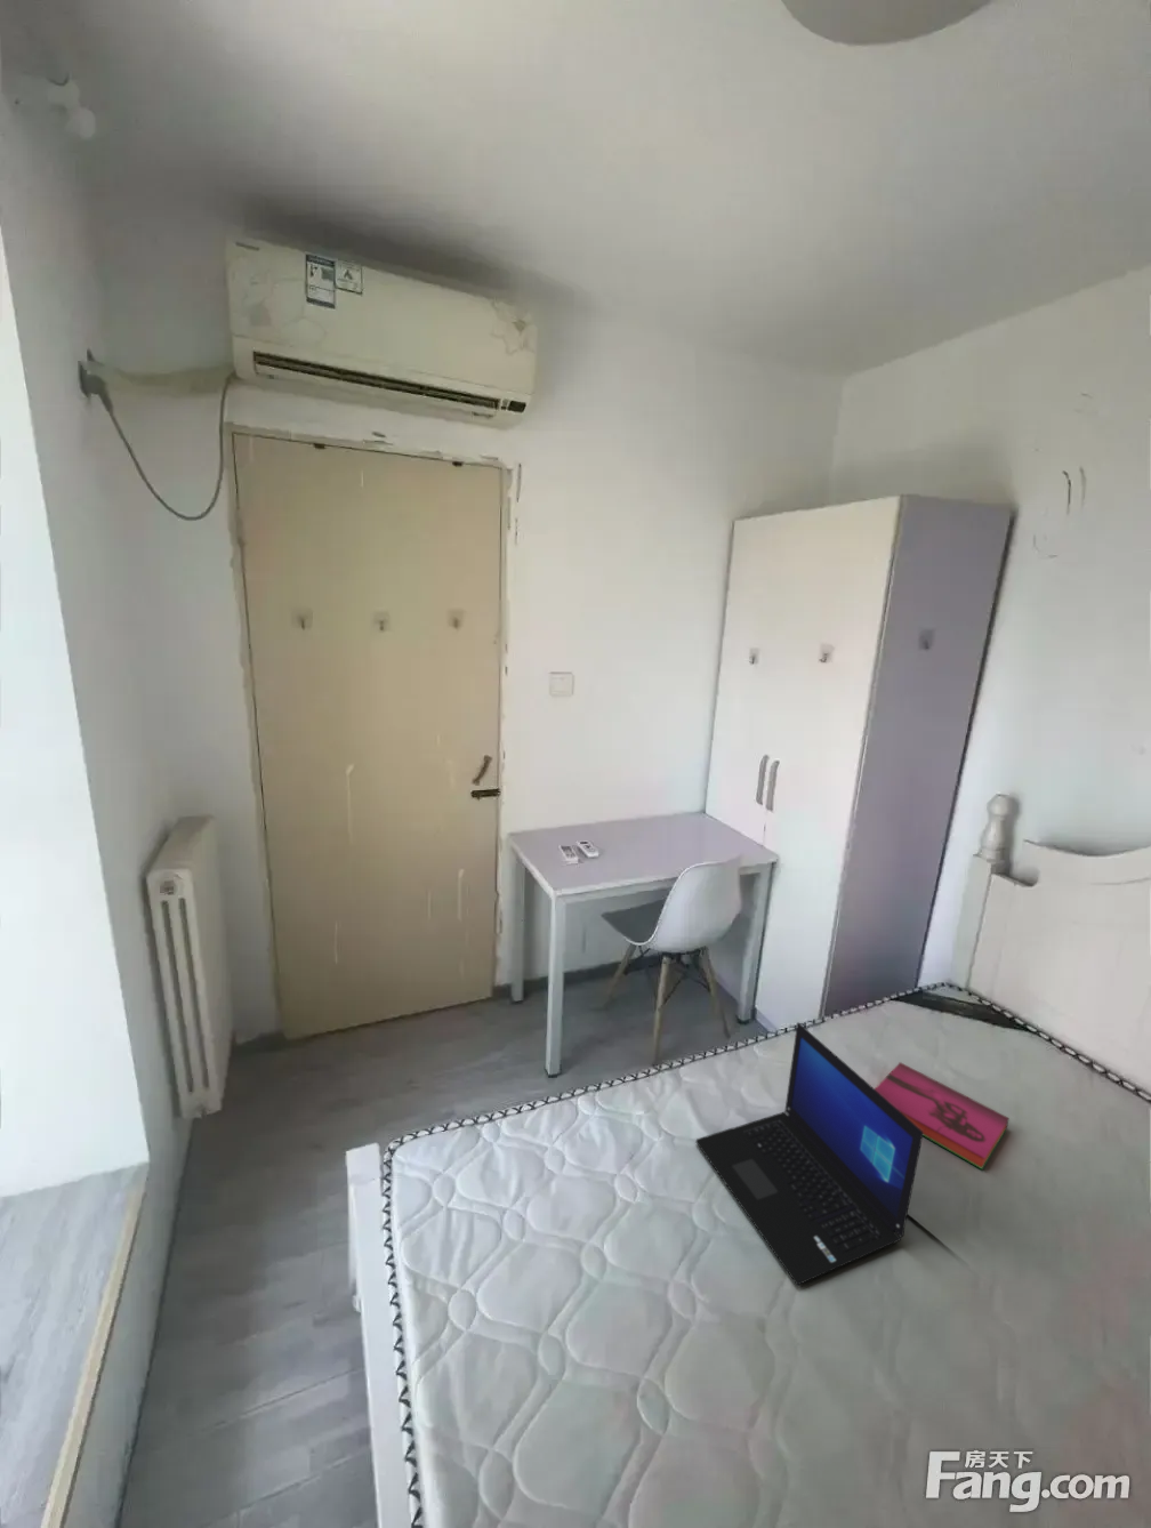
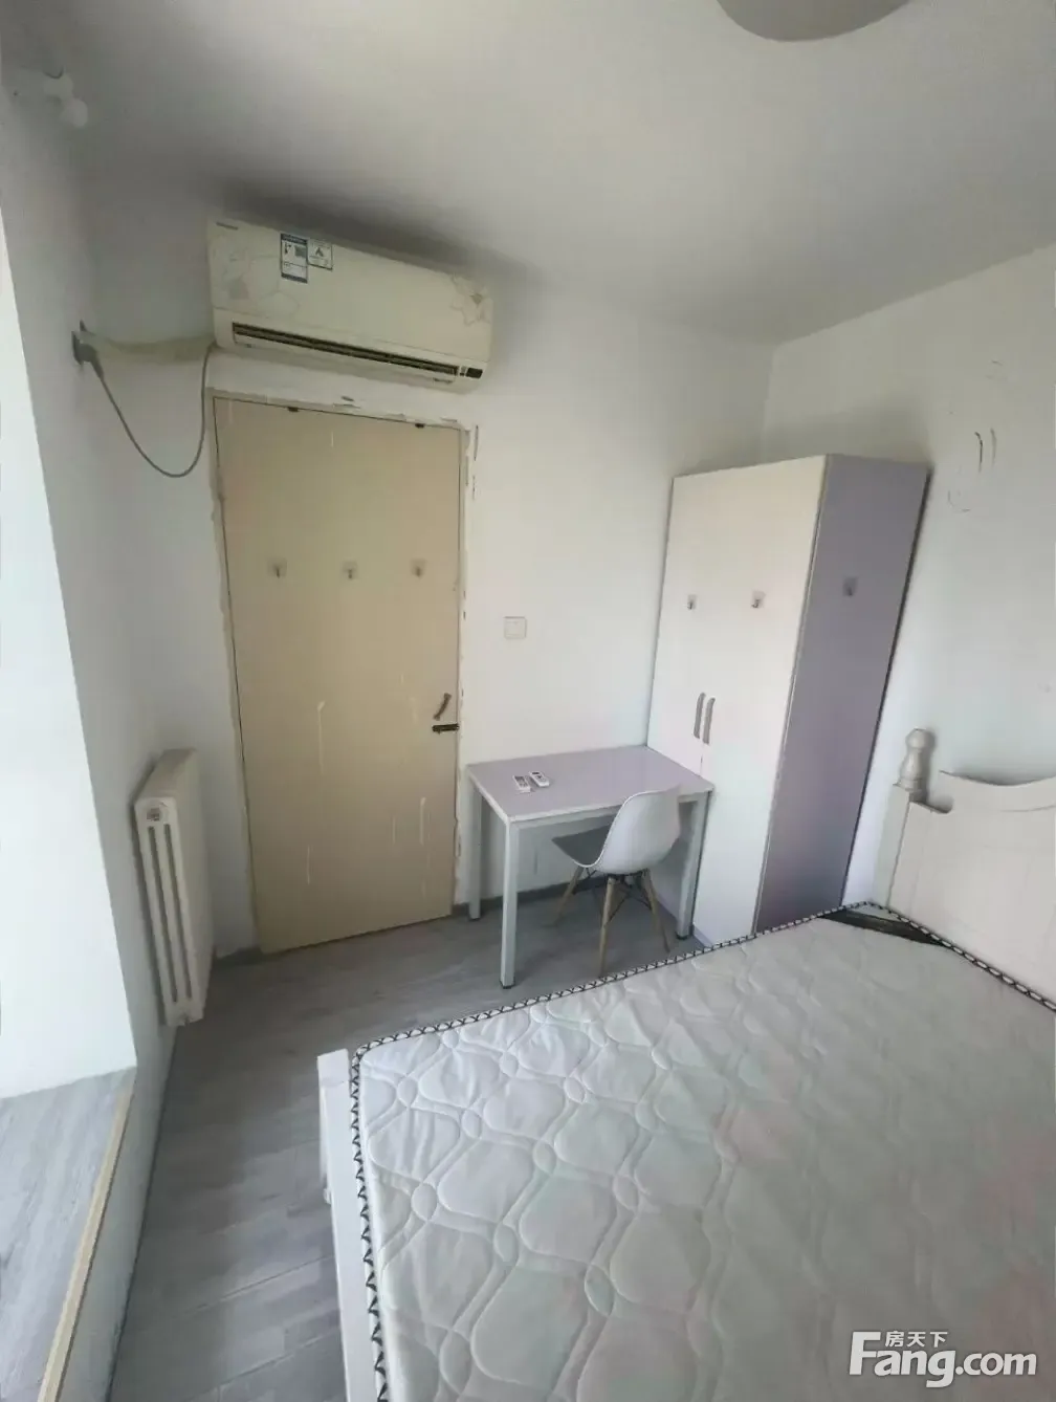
- hardback book (937, 1110)
- laptop (798, 1138)
